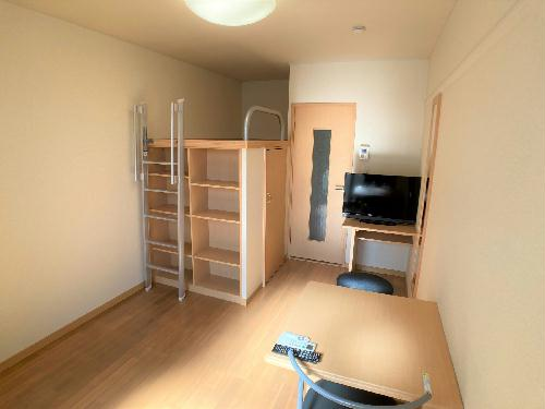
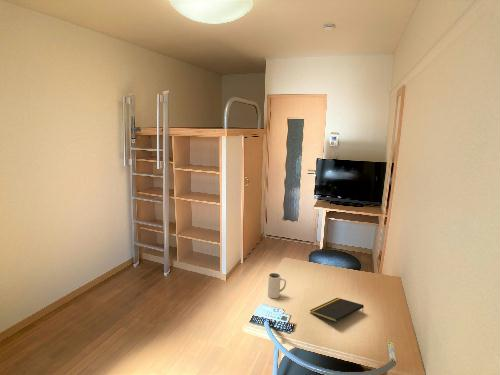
+ notepad (336, 308)
+ mug (277, 285)
